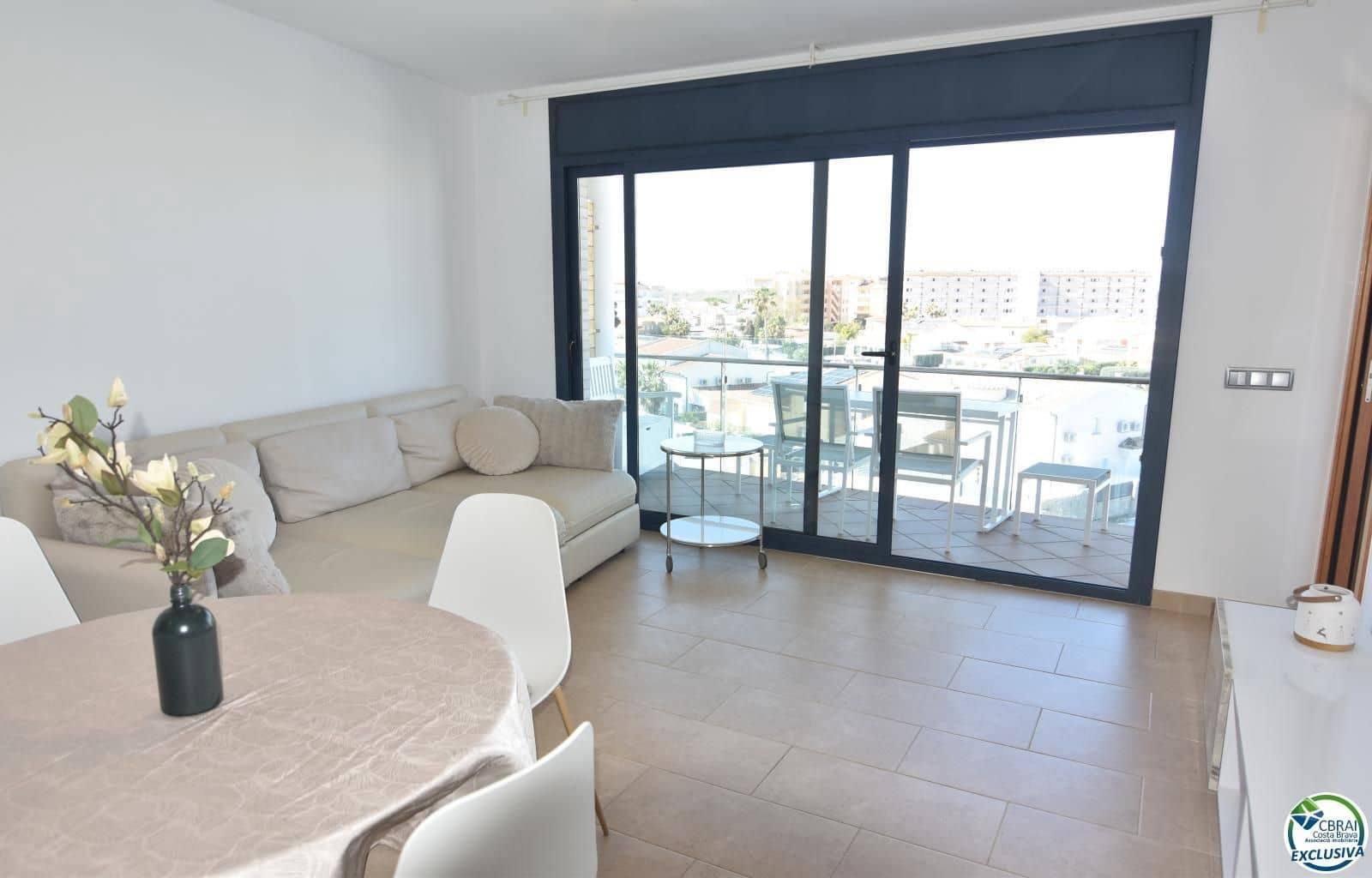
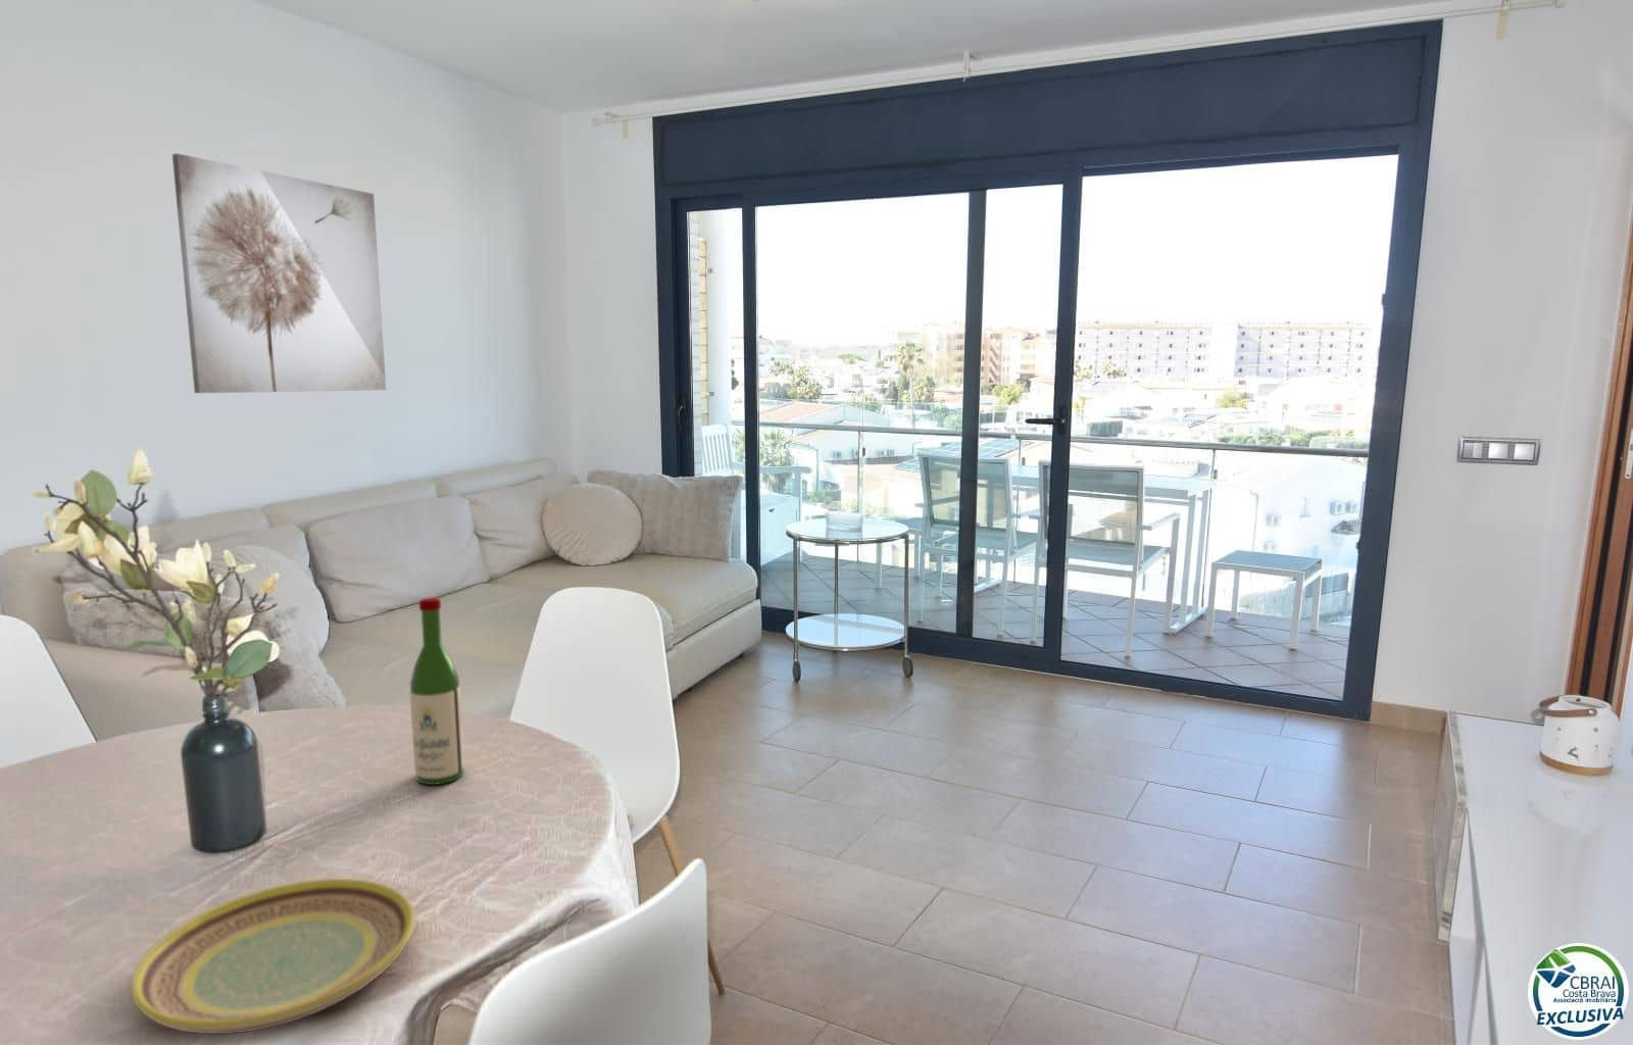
+ wine bottle (434, 689)
+ wall art (290, 284)
+ plate (282, 956)
